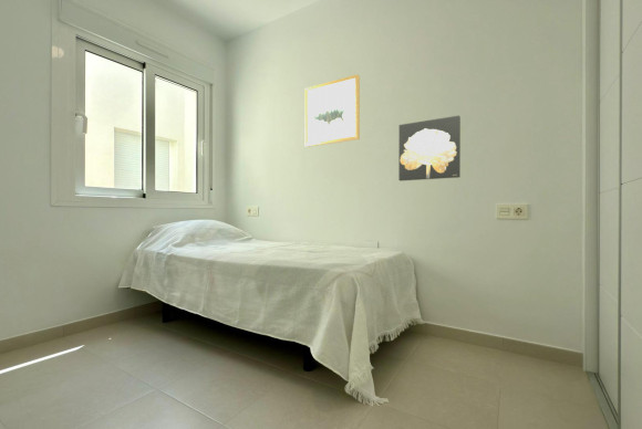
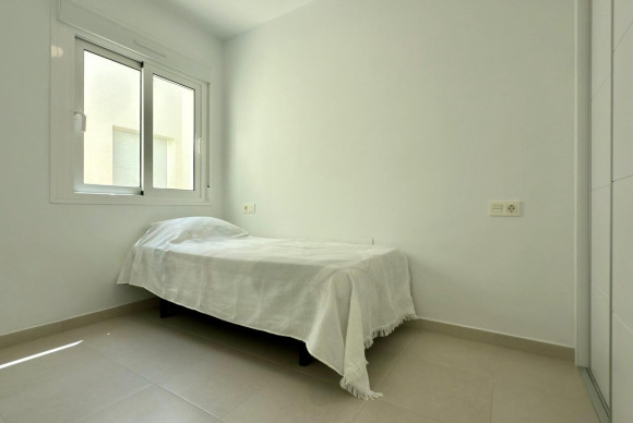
- wall art (331, 113)
- wall art (427, 149)
